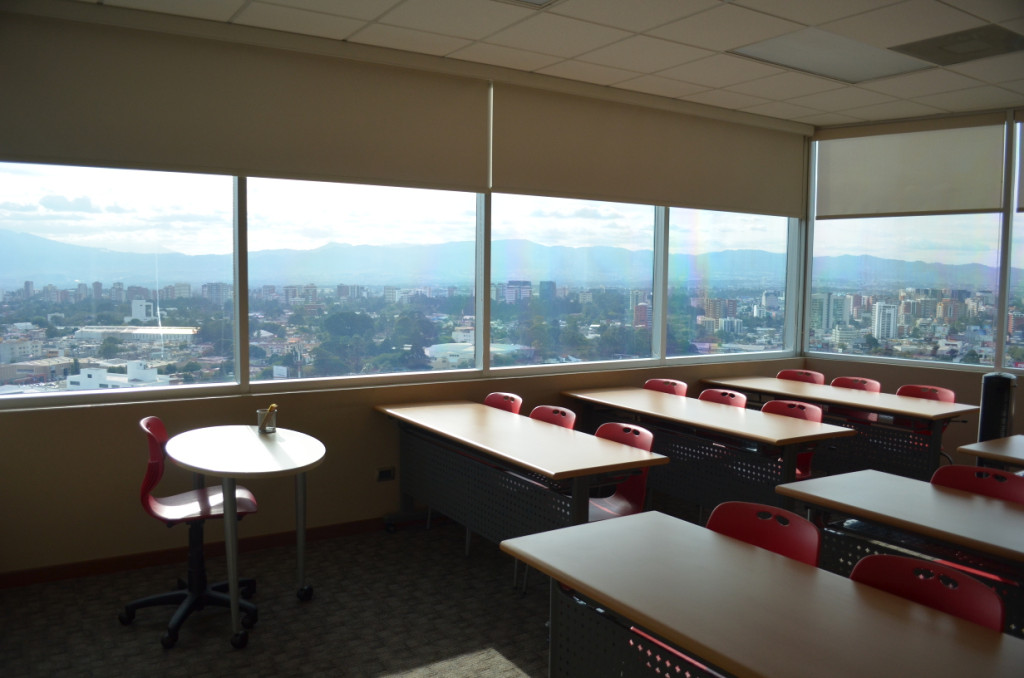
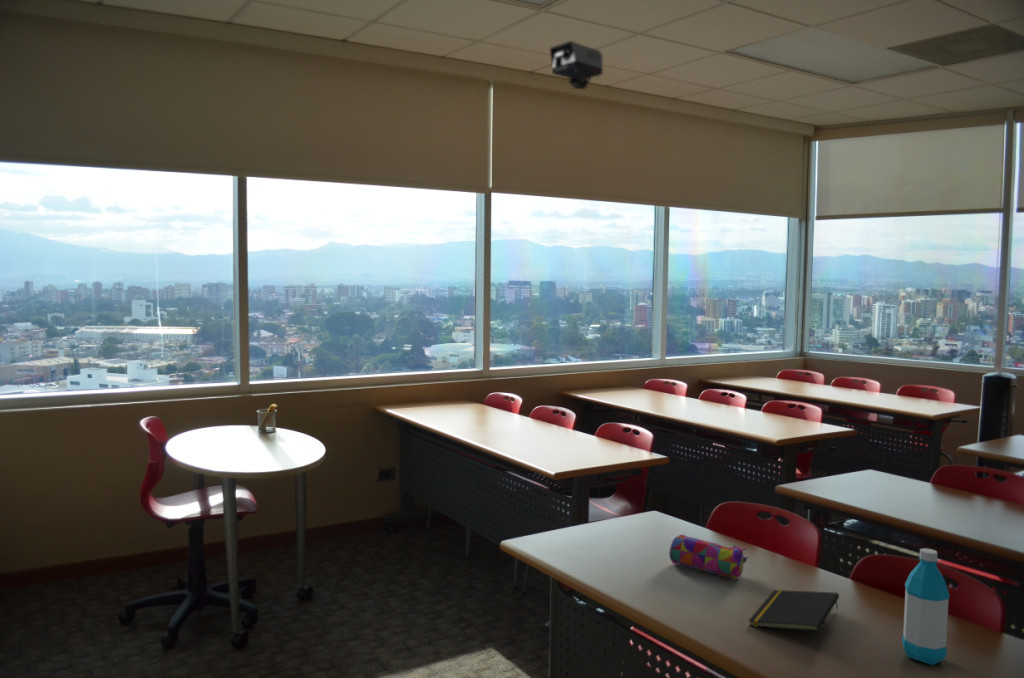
+ projector (576, 66)
+ pencil case (707, 555)
+ water bottle (926, 604)
+ notepad (794, 609)
